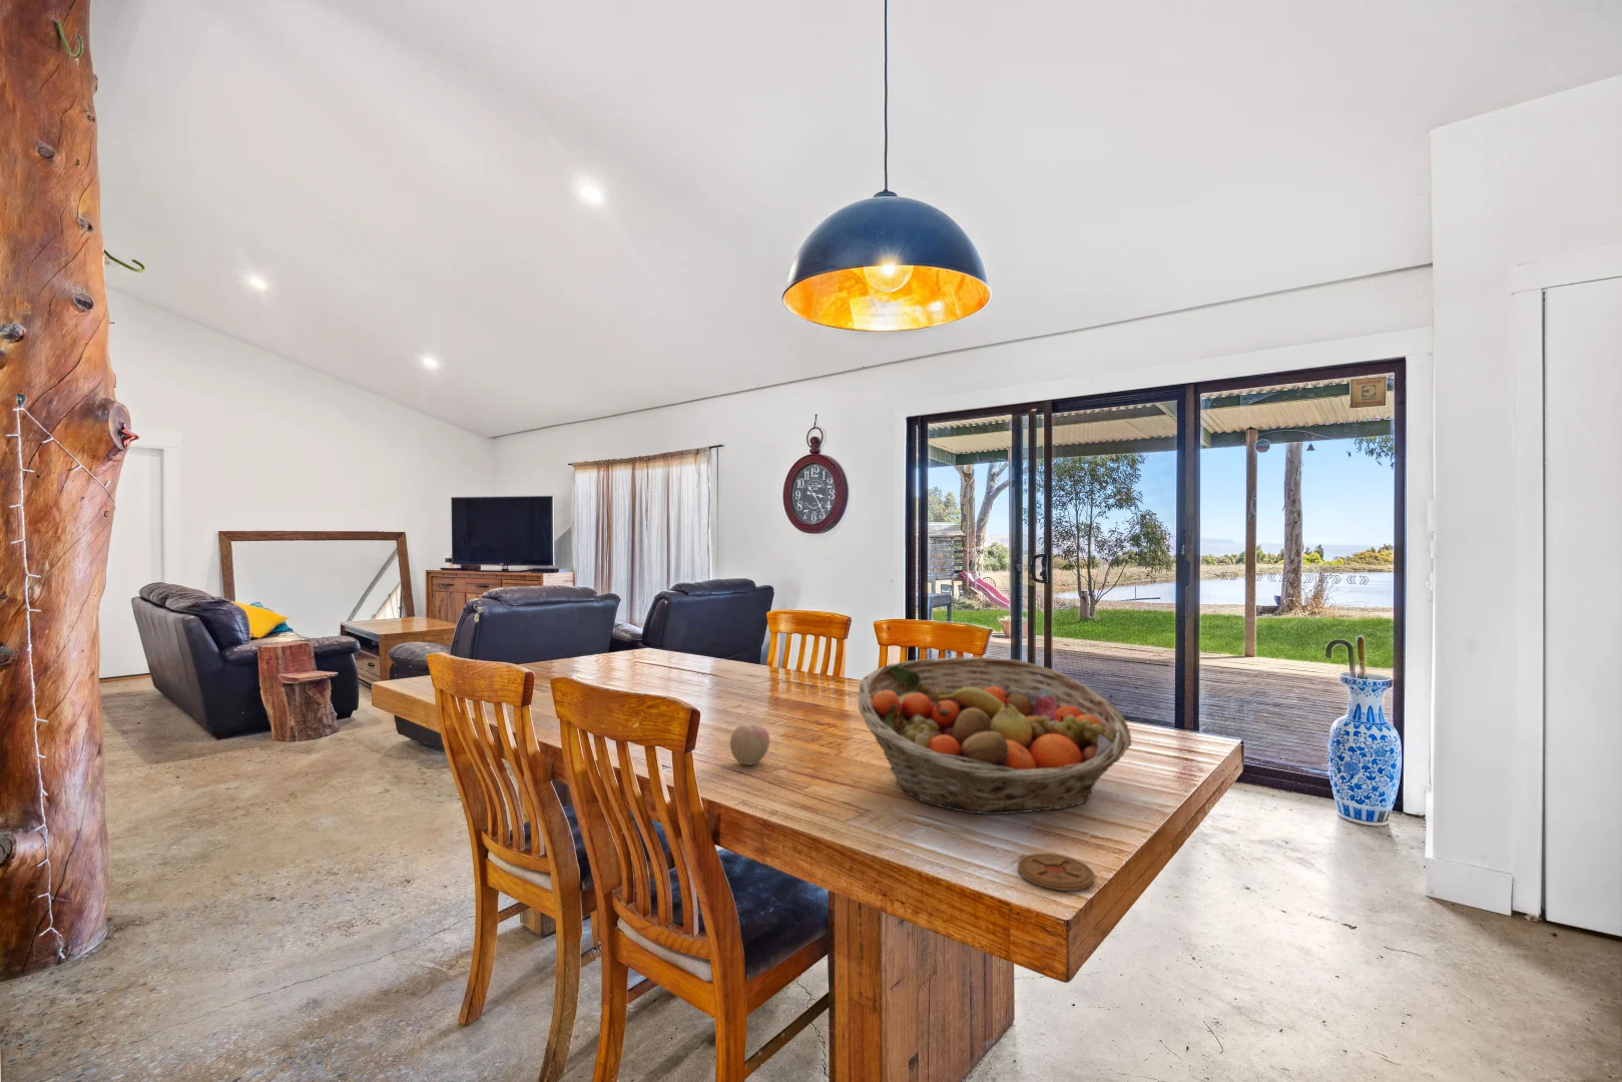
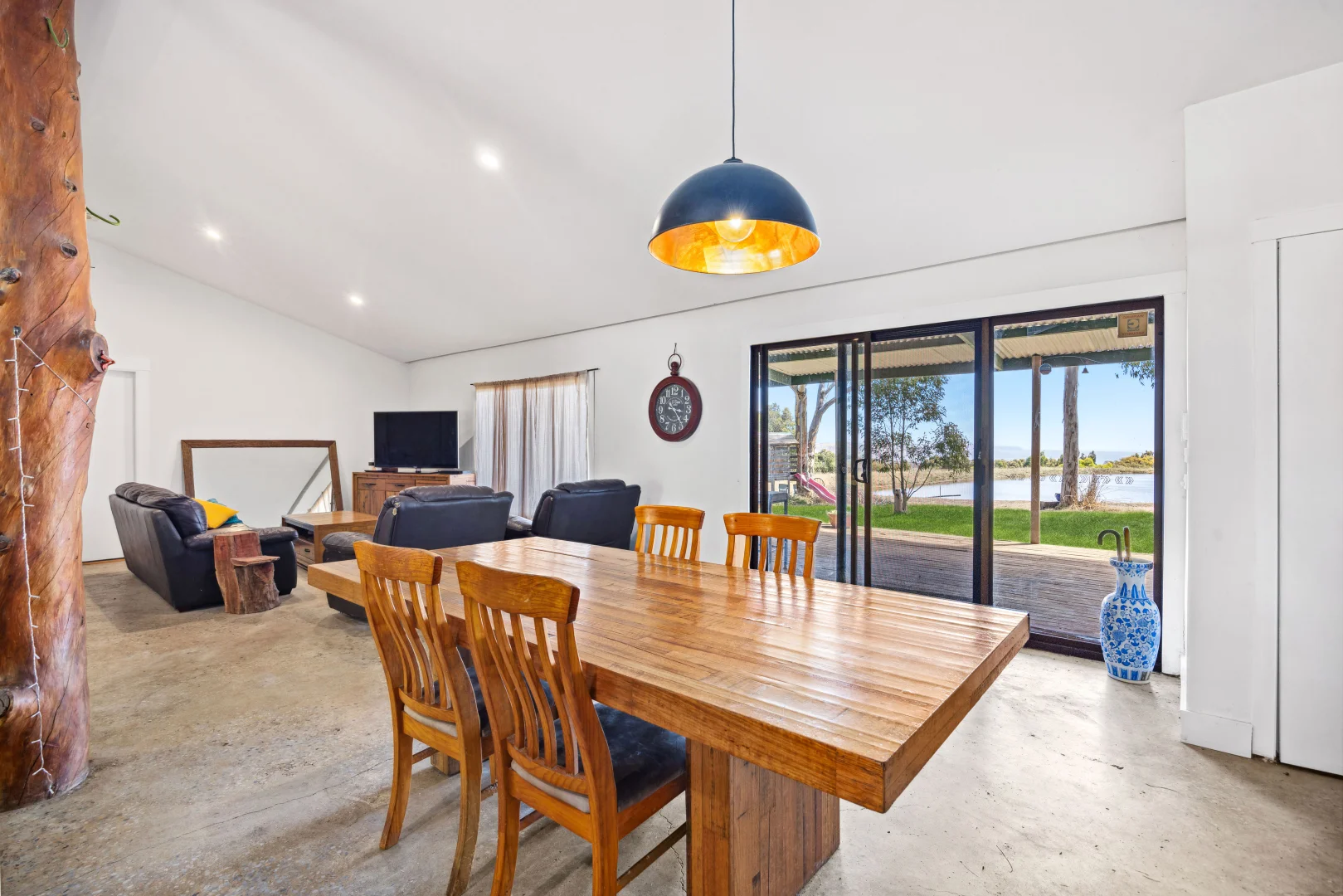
- coaster (1054, 871)
- apple (749, 744)
- fruit basket (988, 727)
